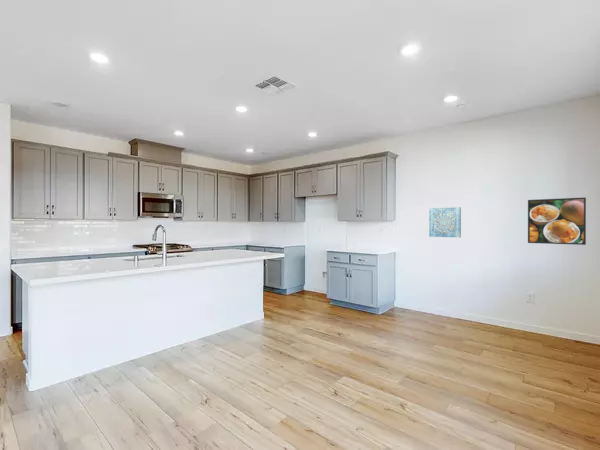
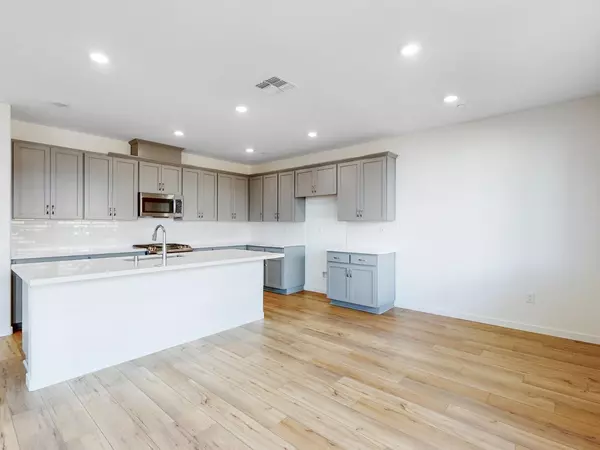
- wall art (444, 222)
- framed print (555, 221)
